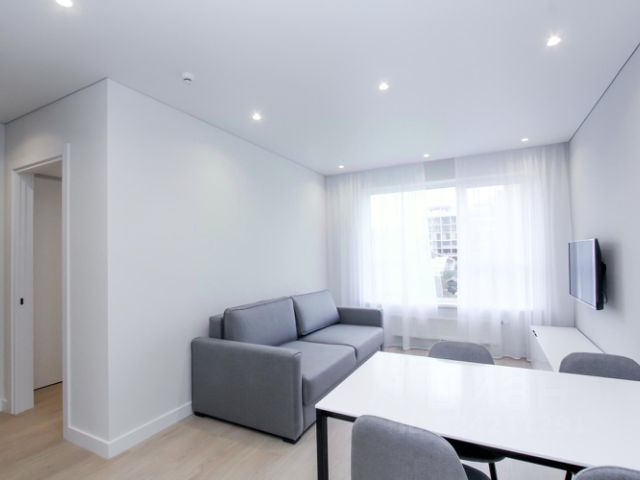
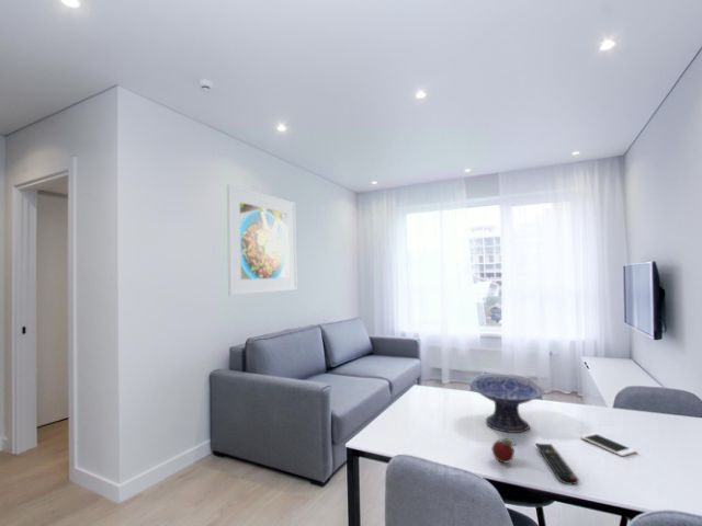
+ cell phone (607, 444)
+ fruit (505, 447)
+ decorative bowl (506, 404)
+ remote control (555, 461)
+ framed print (265, 243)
